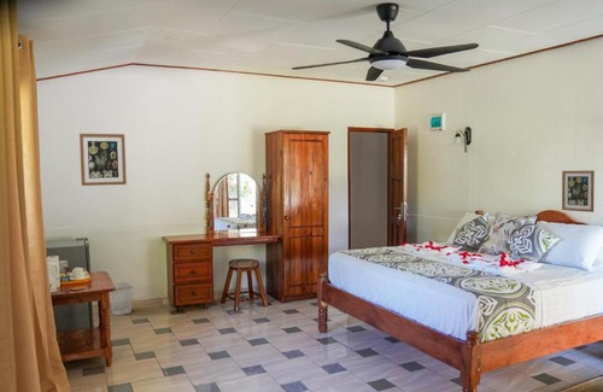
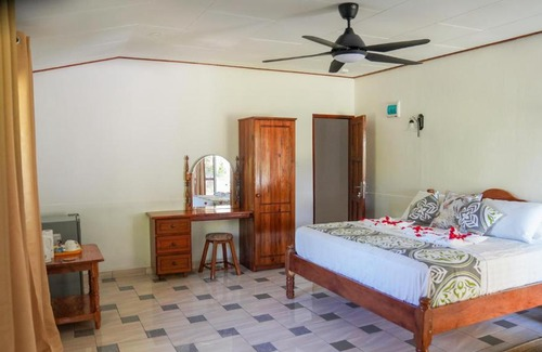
- wall art (576, 191)
- wall art (103, 159)
- wastebasket (122, 299)
